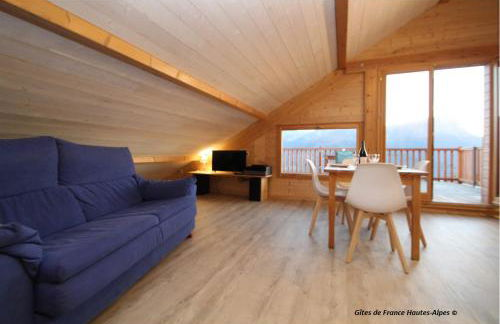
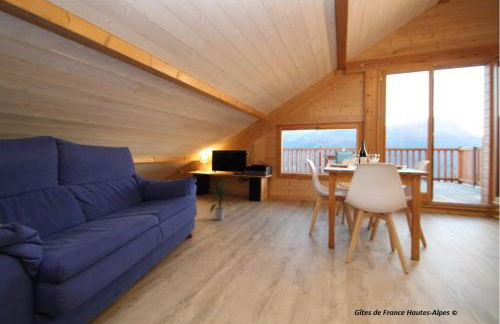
+ indoor plant (219, 198)
